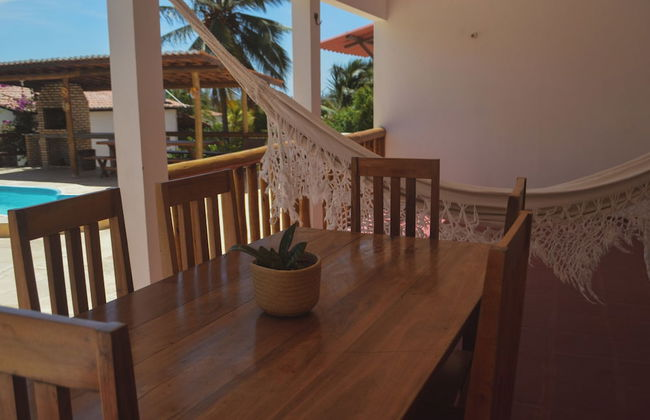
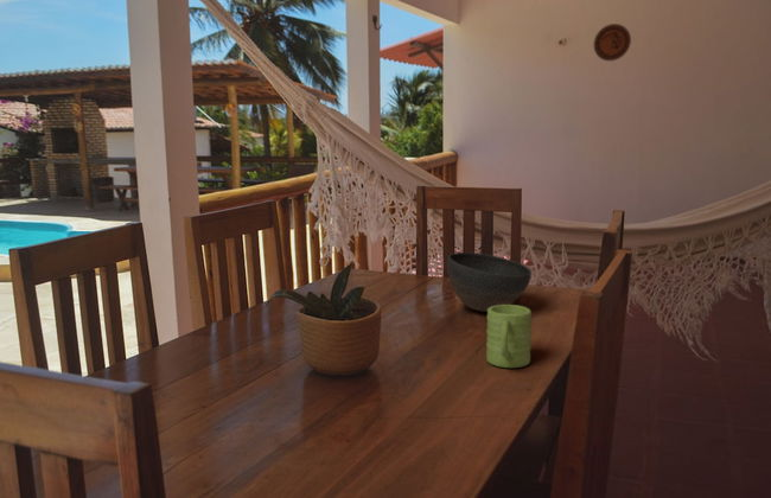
+ mug (506, 338)
+ bowl (488, 283)
+ decorative plate (612, 42)
